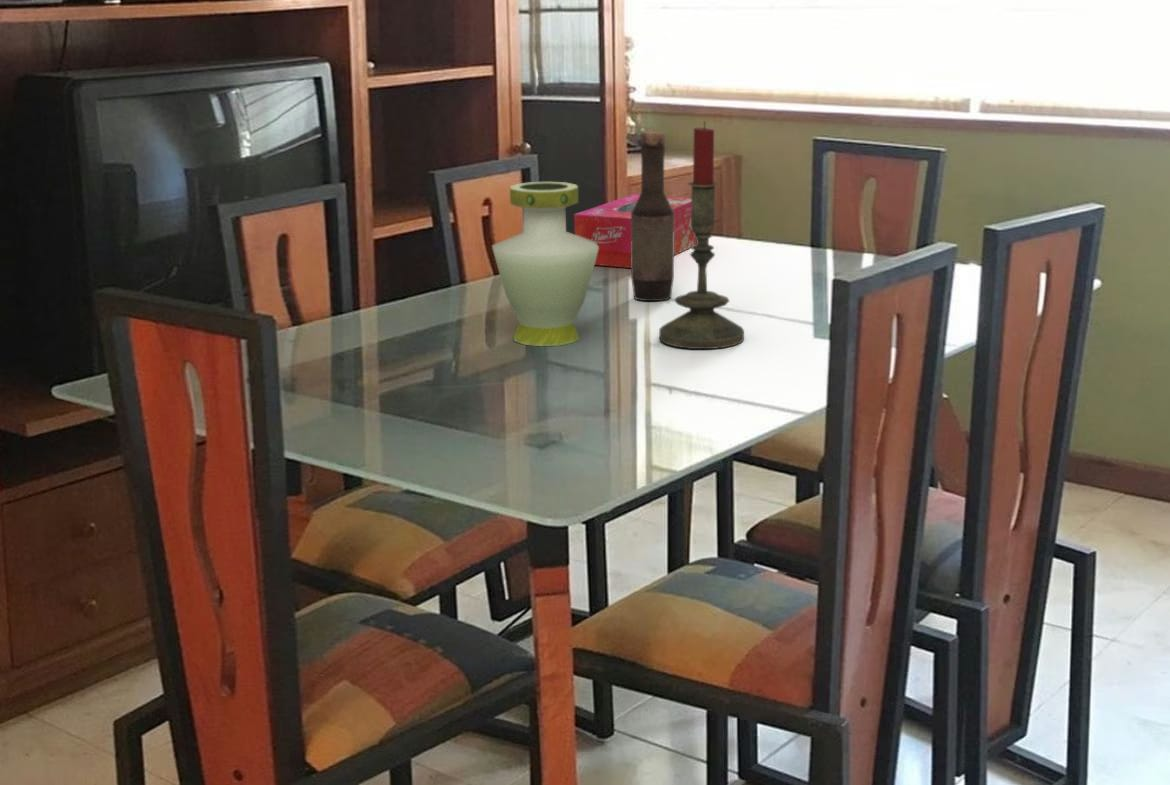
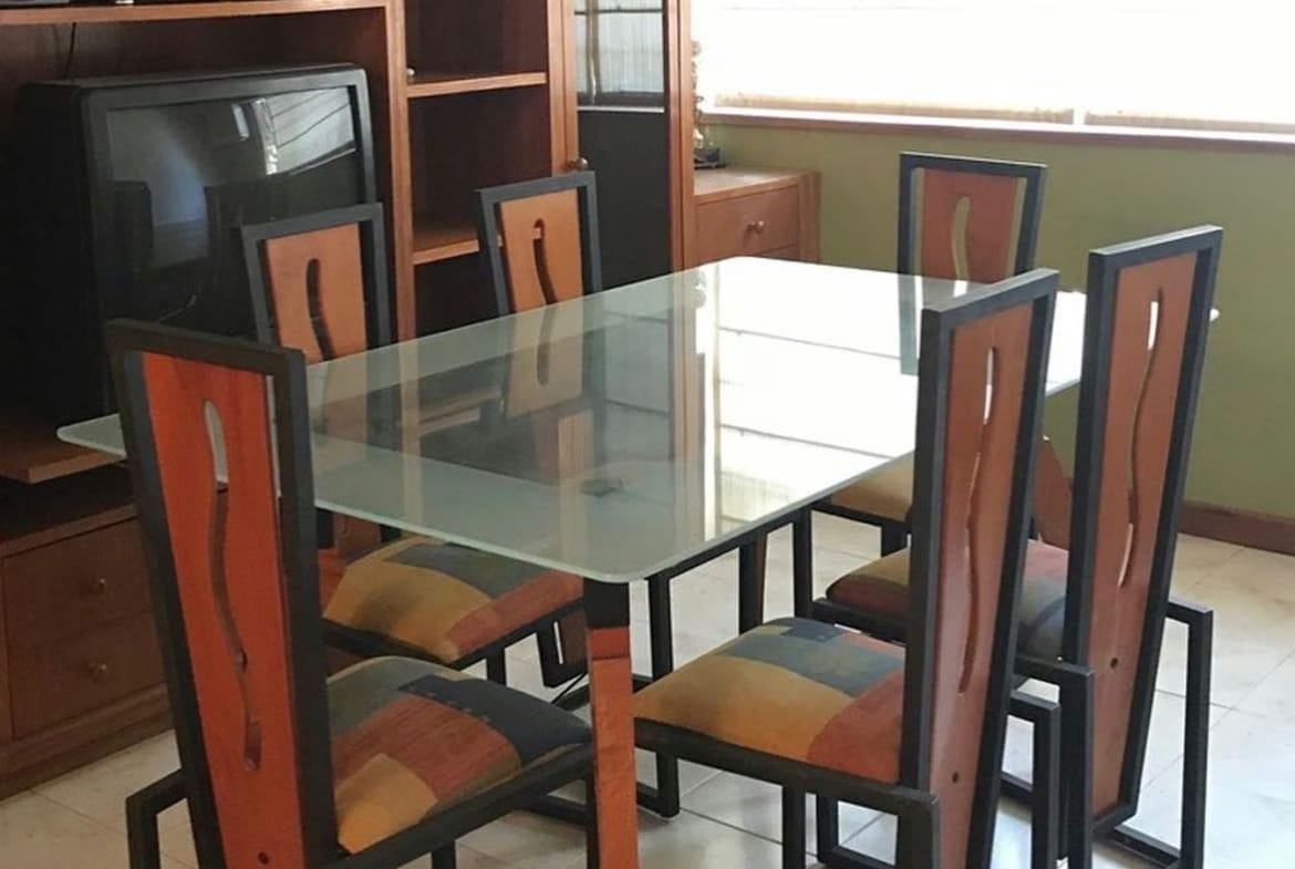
- candle (702, 232)
- tissue box (630, 229)
- bottle (652, 216)
- vase (545, 263)
